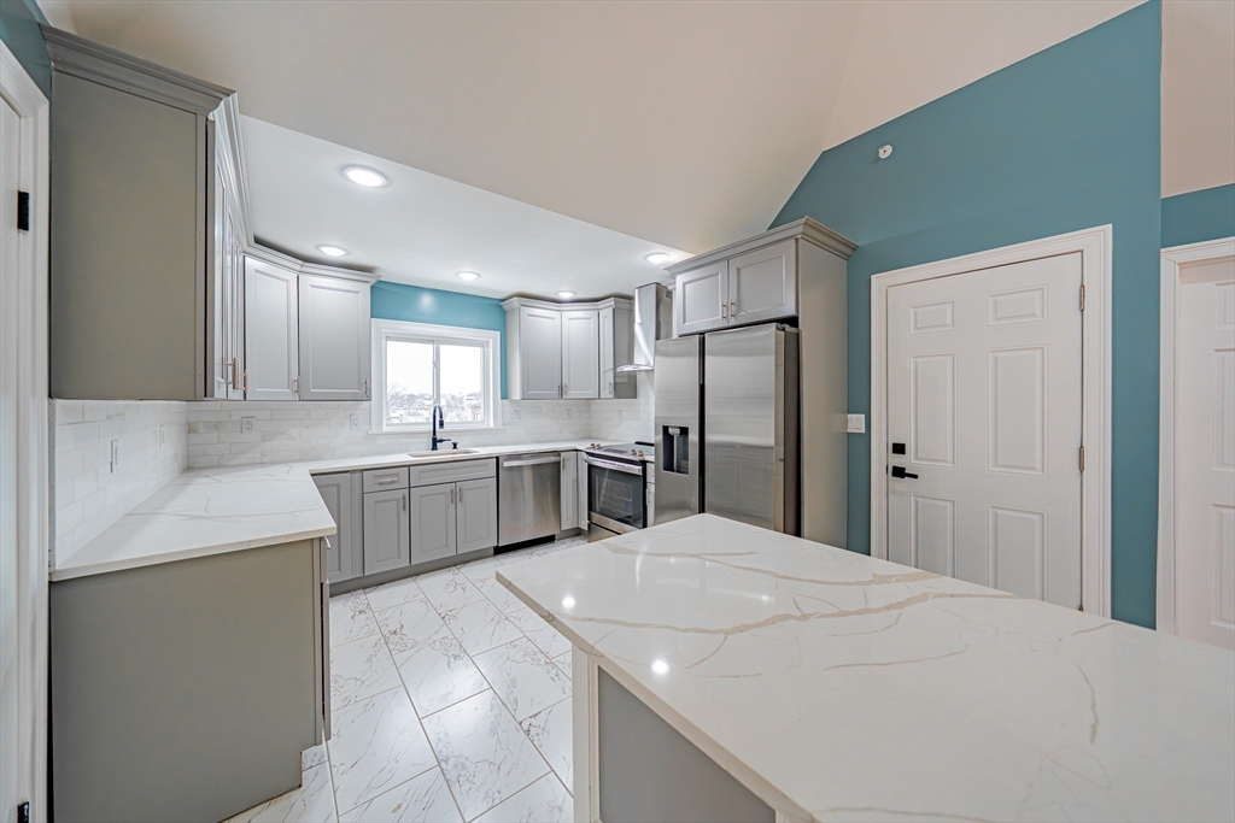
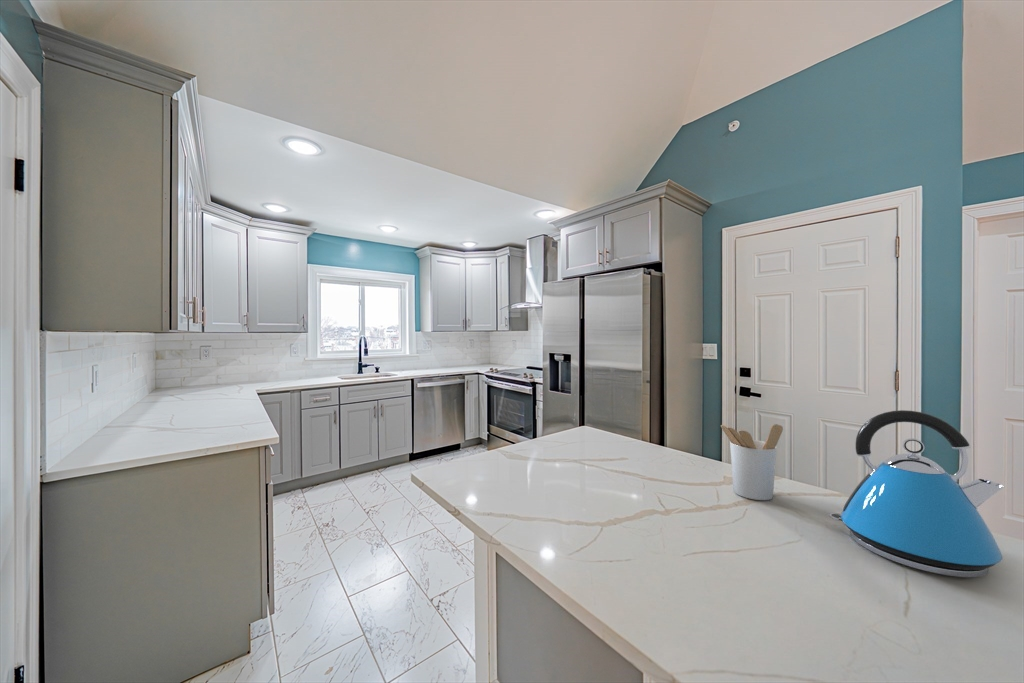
+ kettle (907, 479)
+ utensil holder (747, 458)
